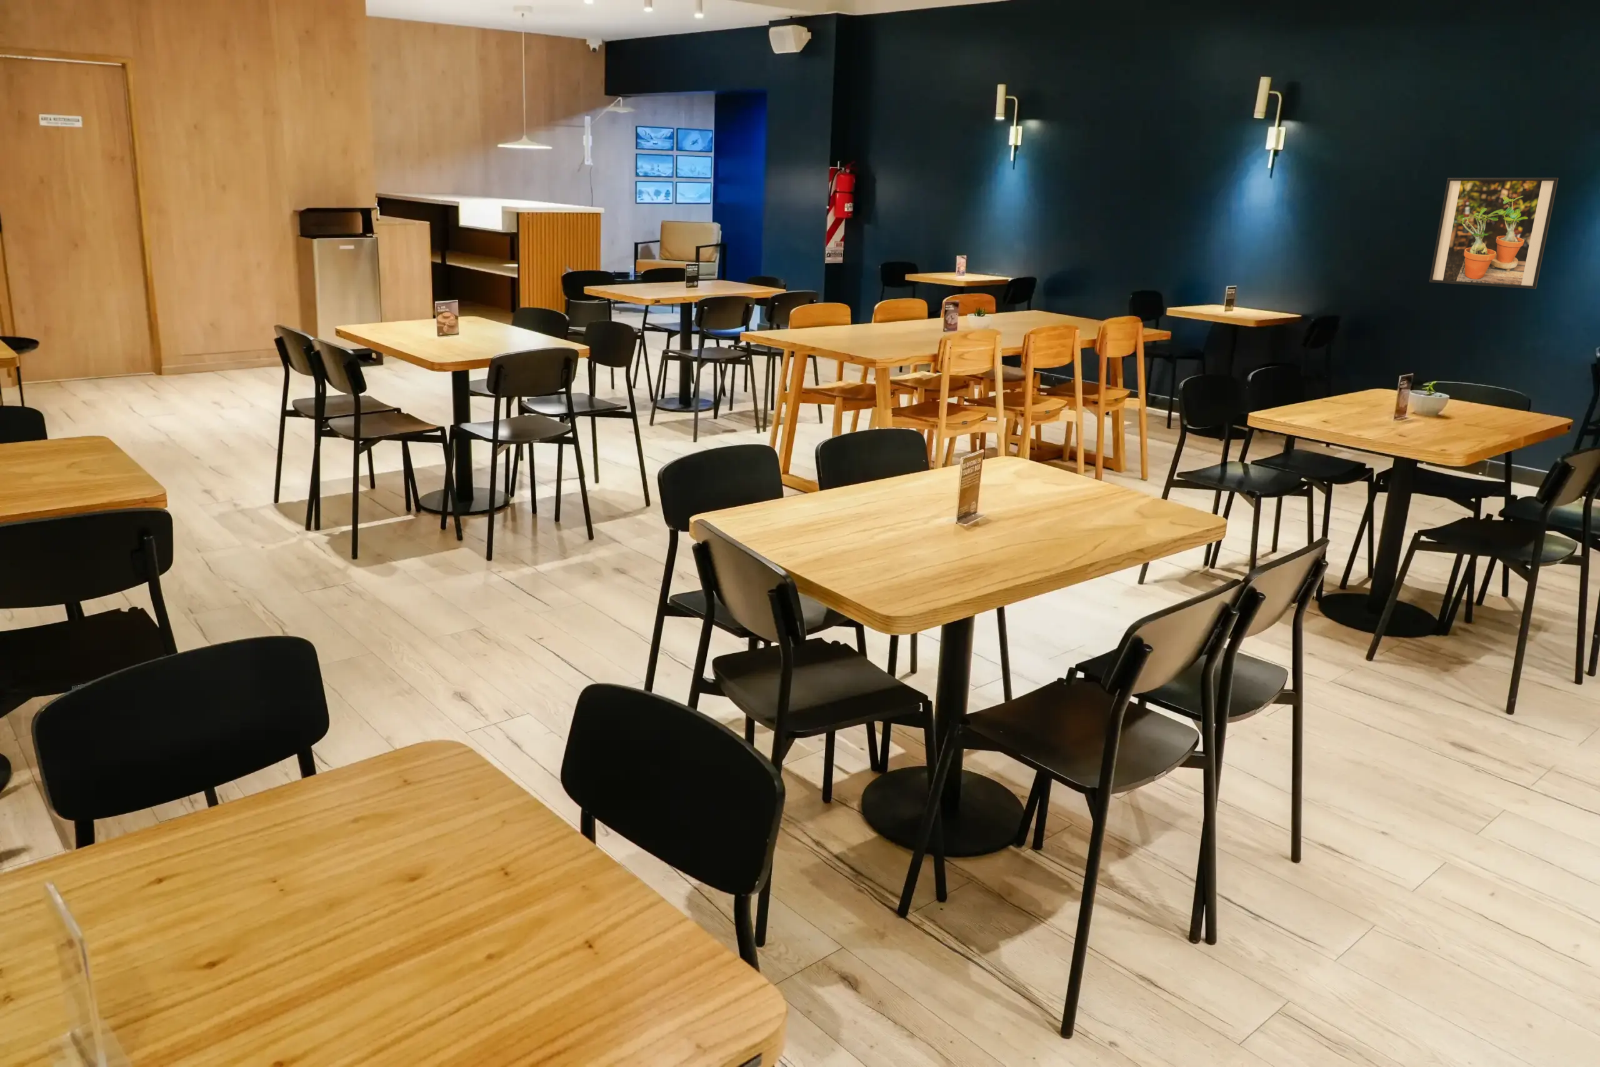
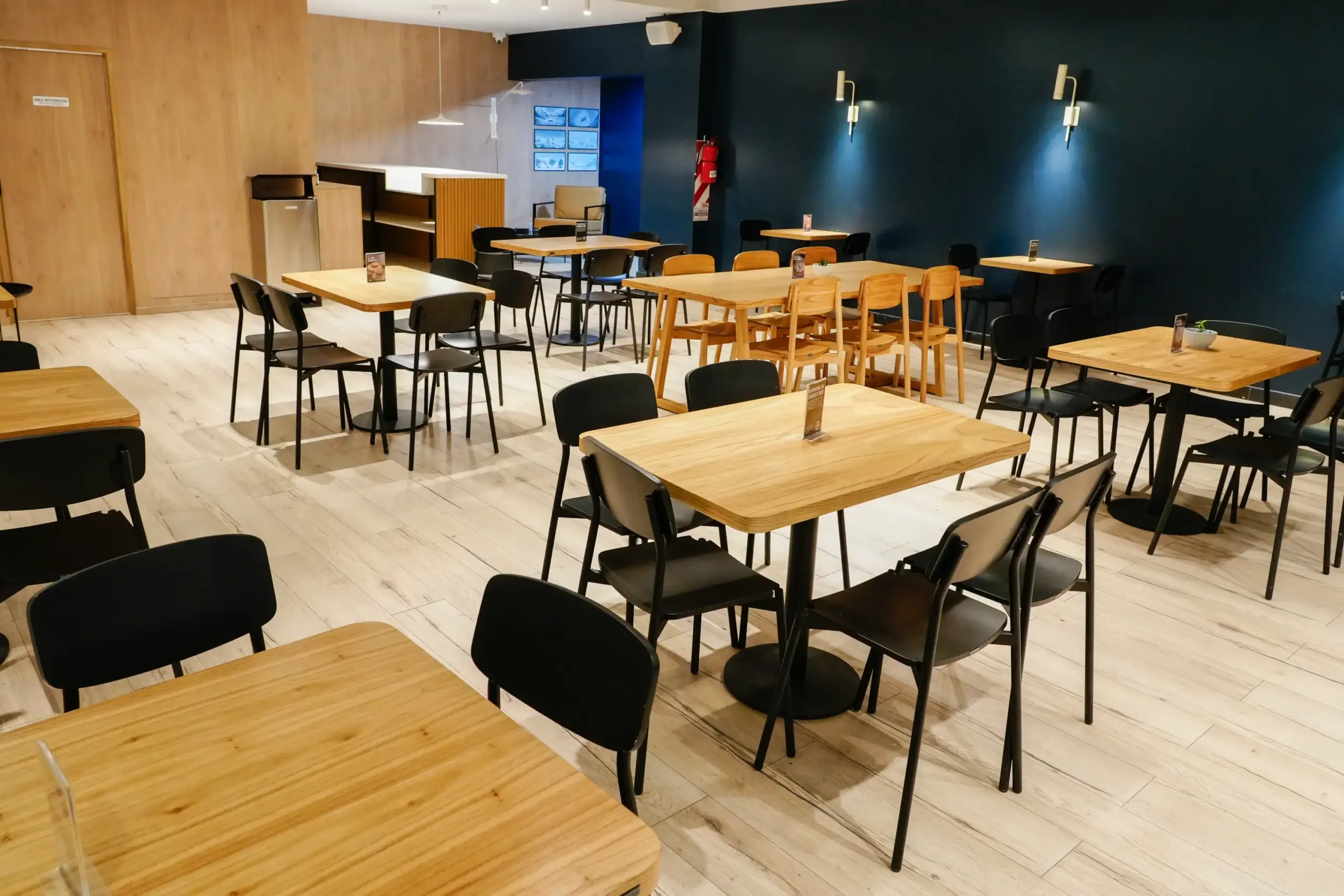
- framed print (1490, 232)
